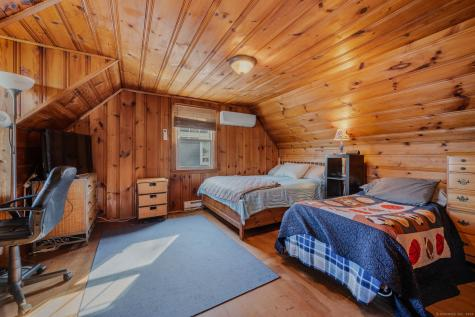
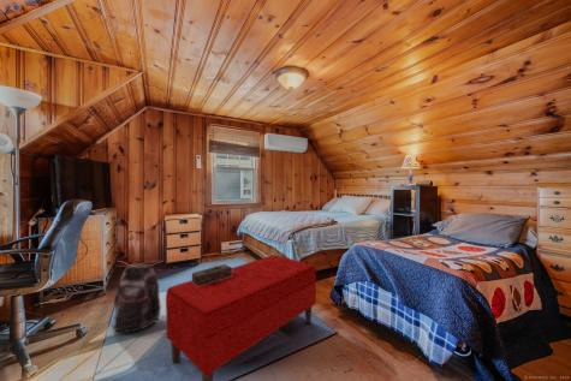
+ bench (250, 306)
+ decorative box (212, 272)
+ backpack (137, 293)
